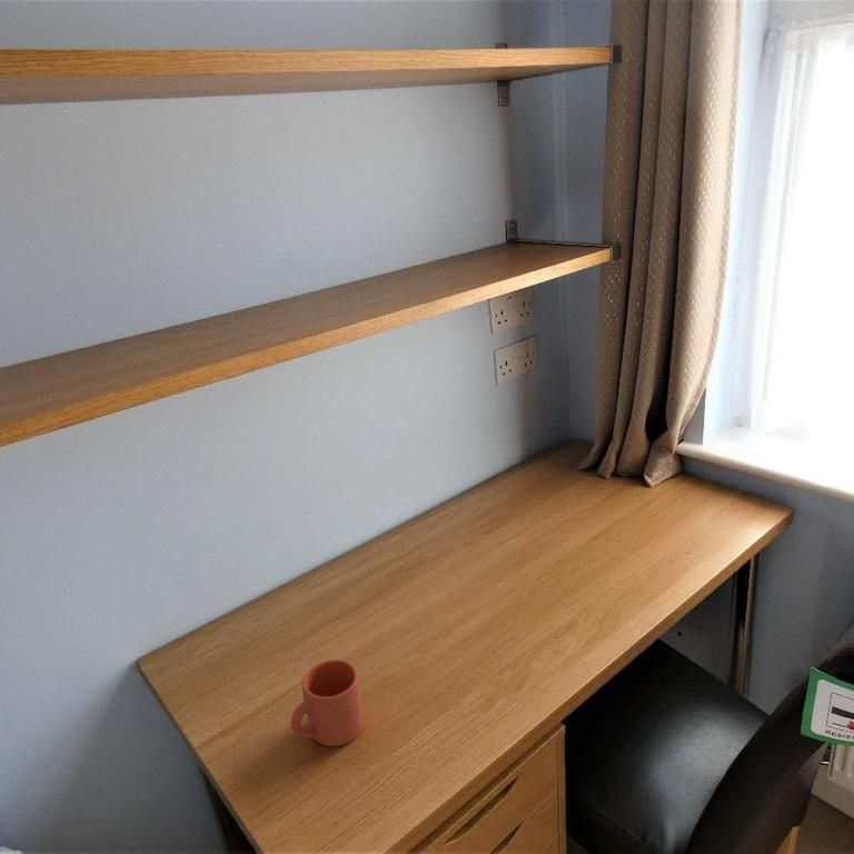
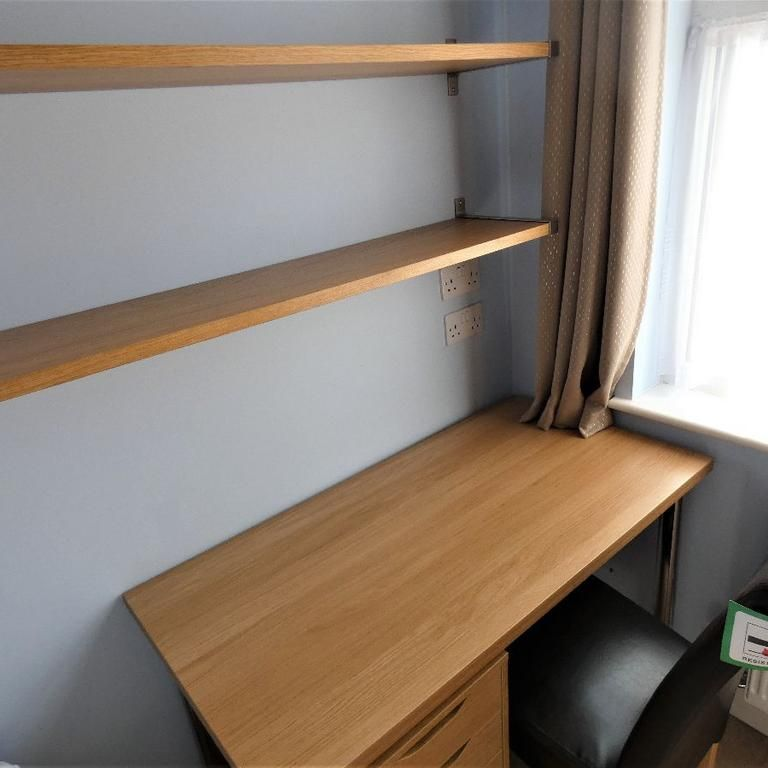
- mug (325, 707)
